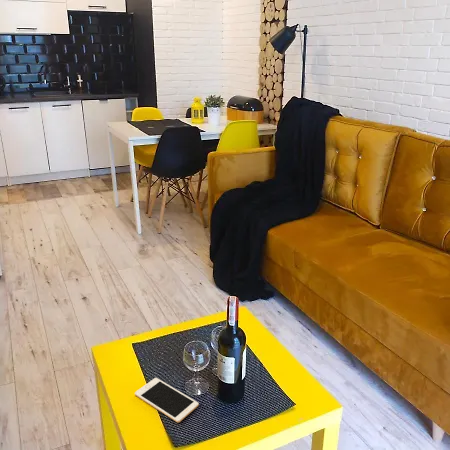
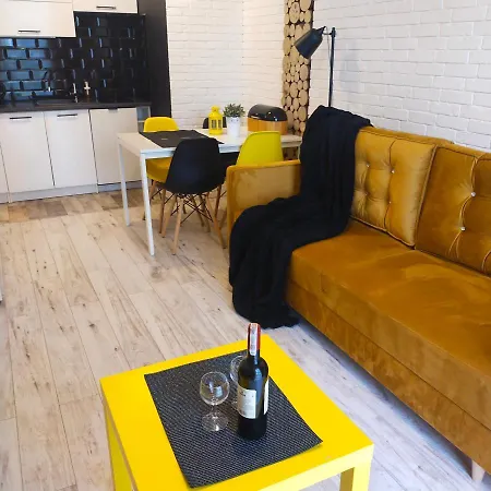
- cell phone (166, 398)
